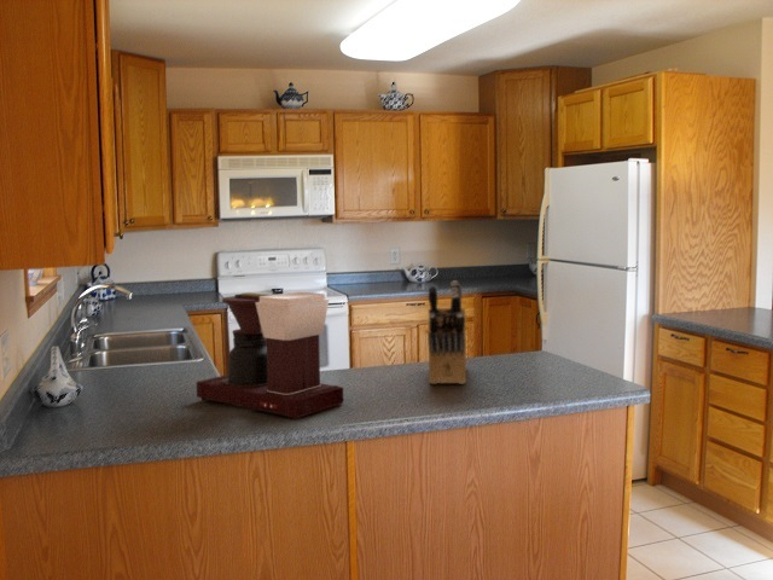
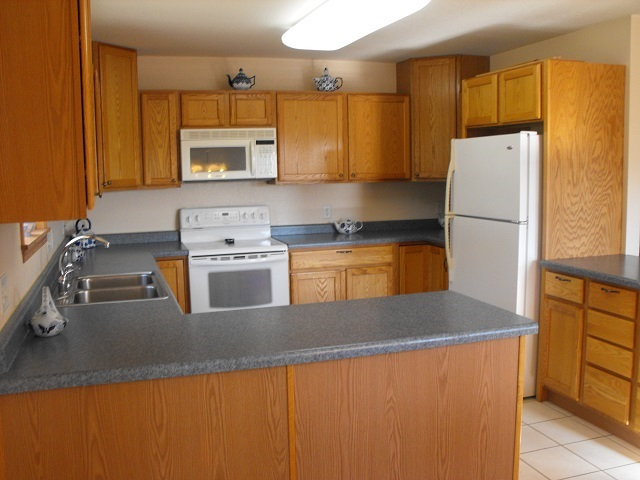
- knife block (447, 327)
- coffee maker (267, 348)
